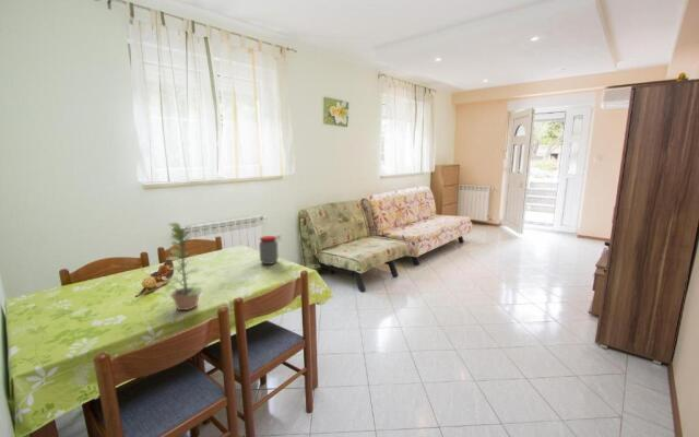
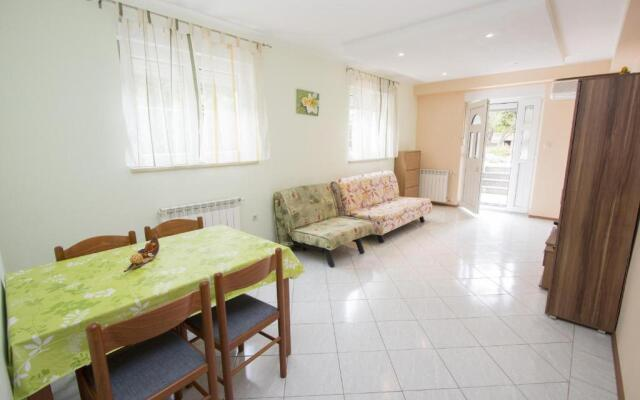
- jar (269, 249)
- plant (181, 265)
